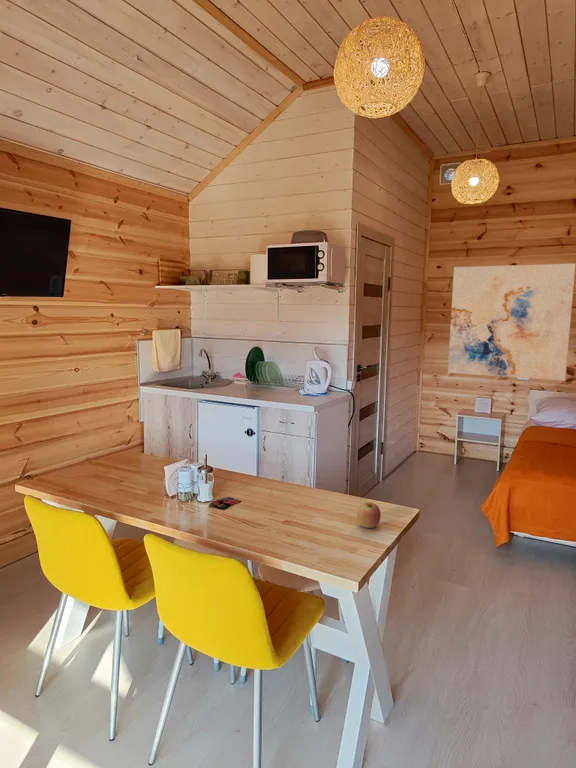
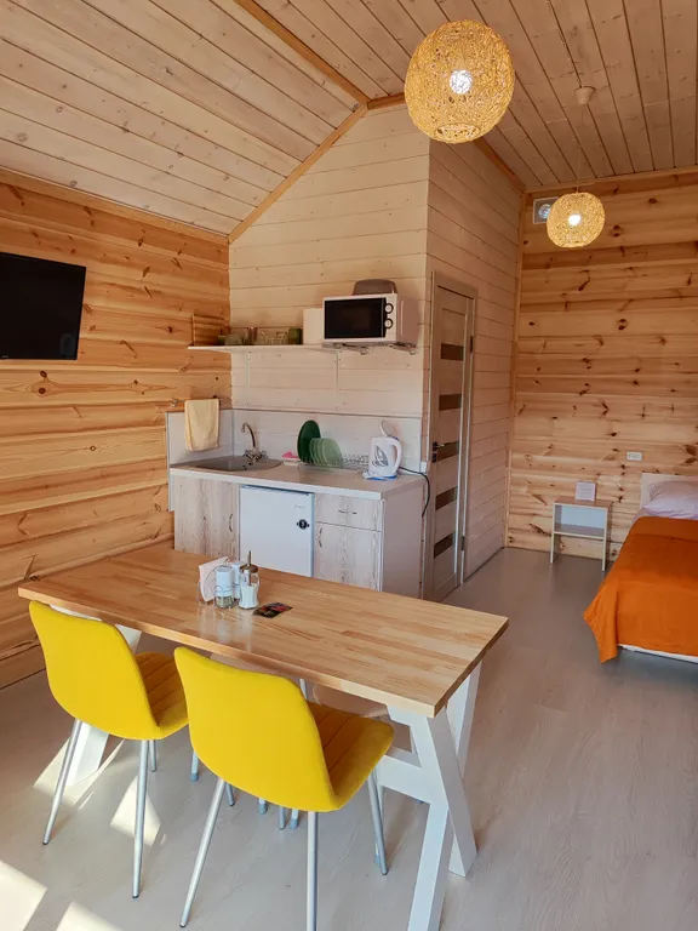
- wall art (507, 321)
- apple (369, 514)
